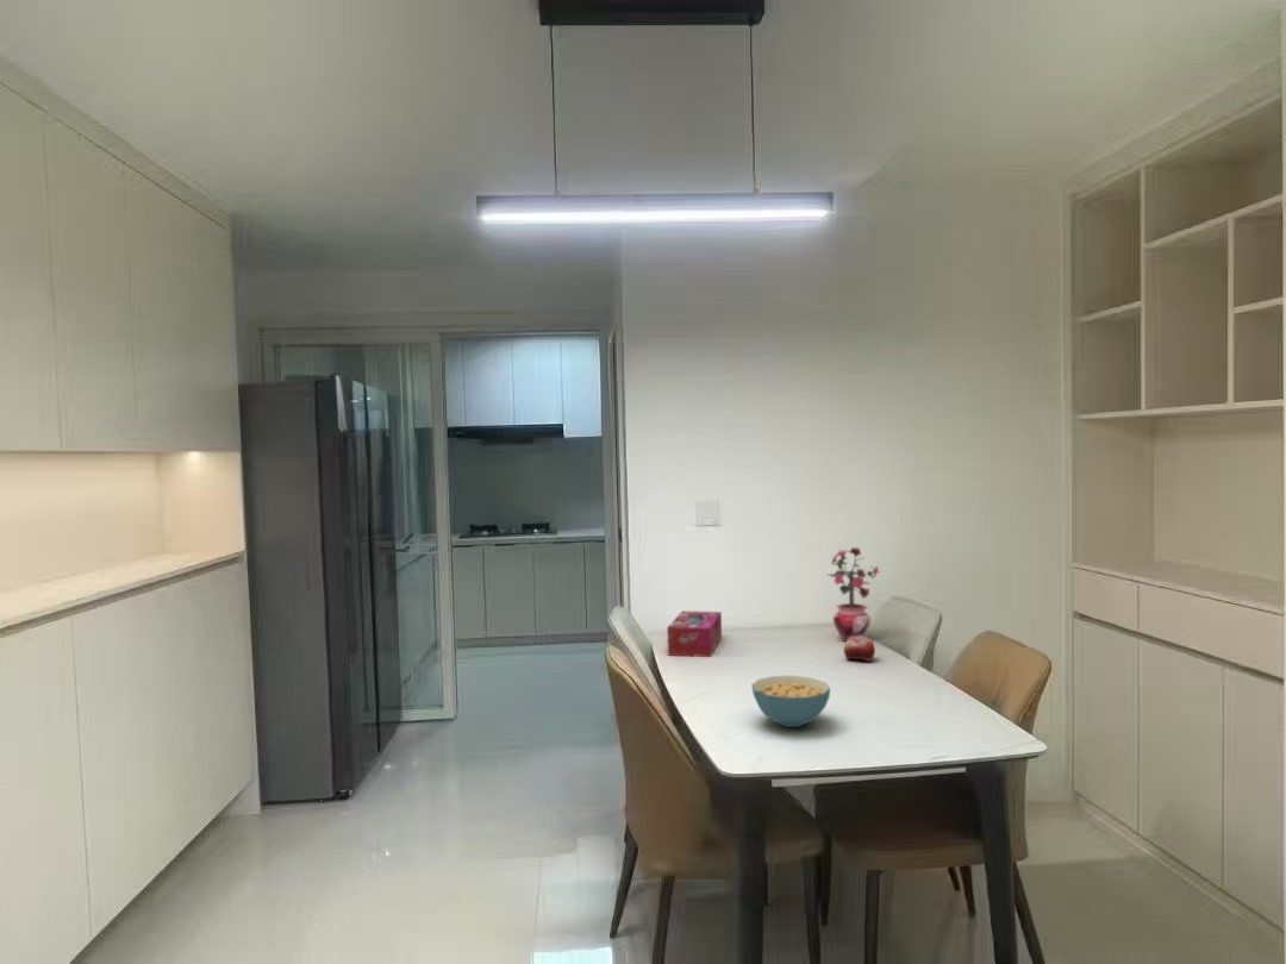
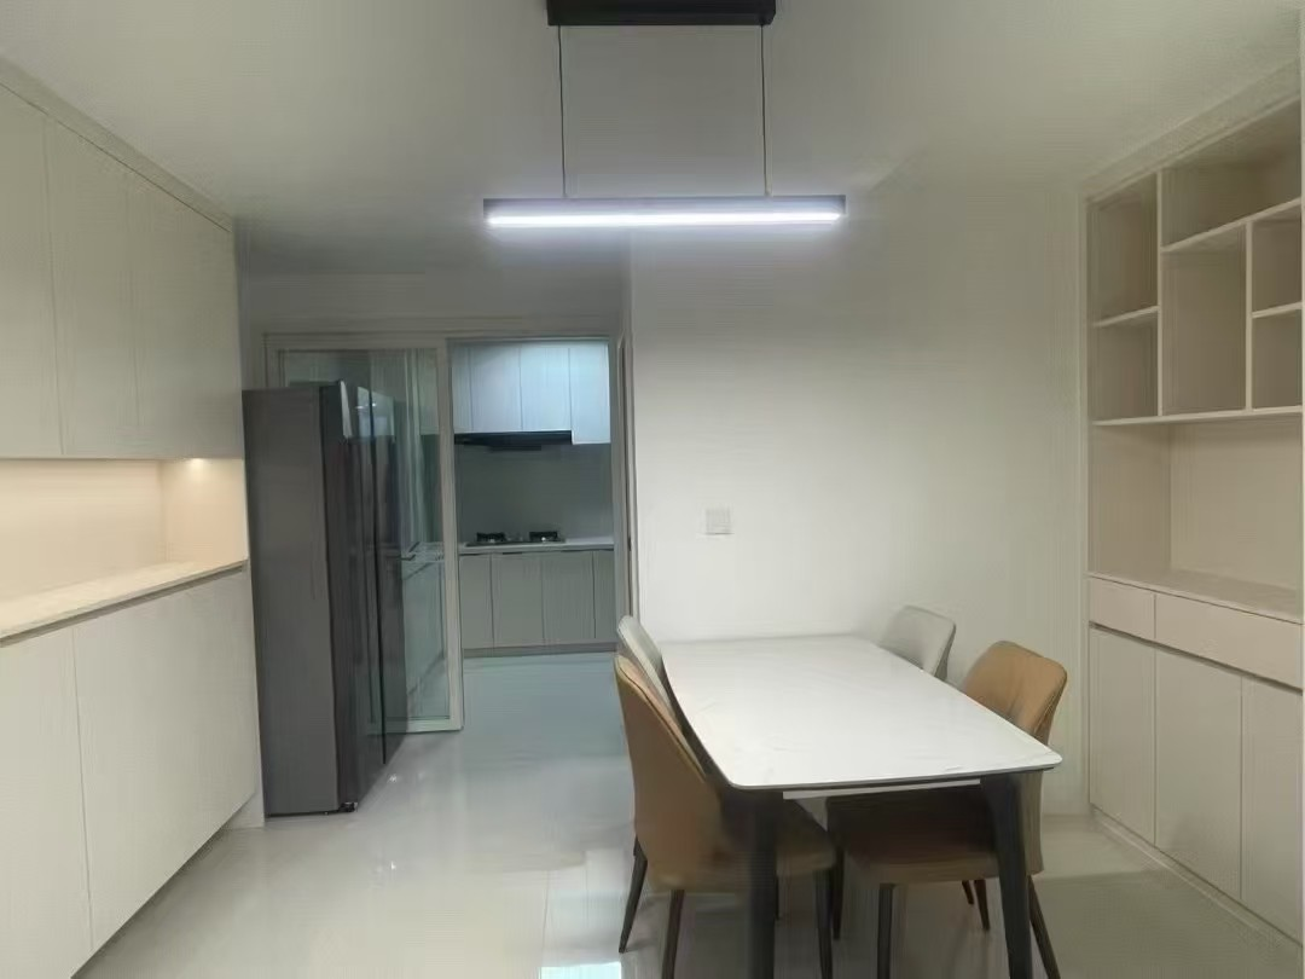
- potted plant (849, 591)
- fruit (860, 647)
- tissue box (695, 632)
- cereal bowl (791, 705)
